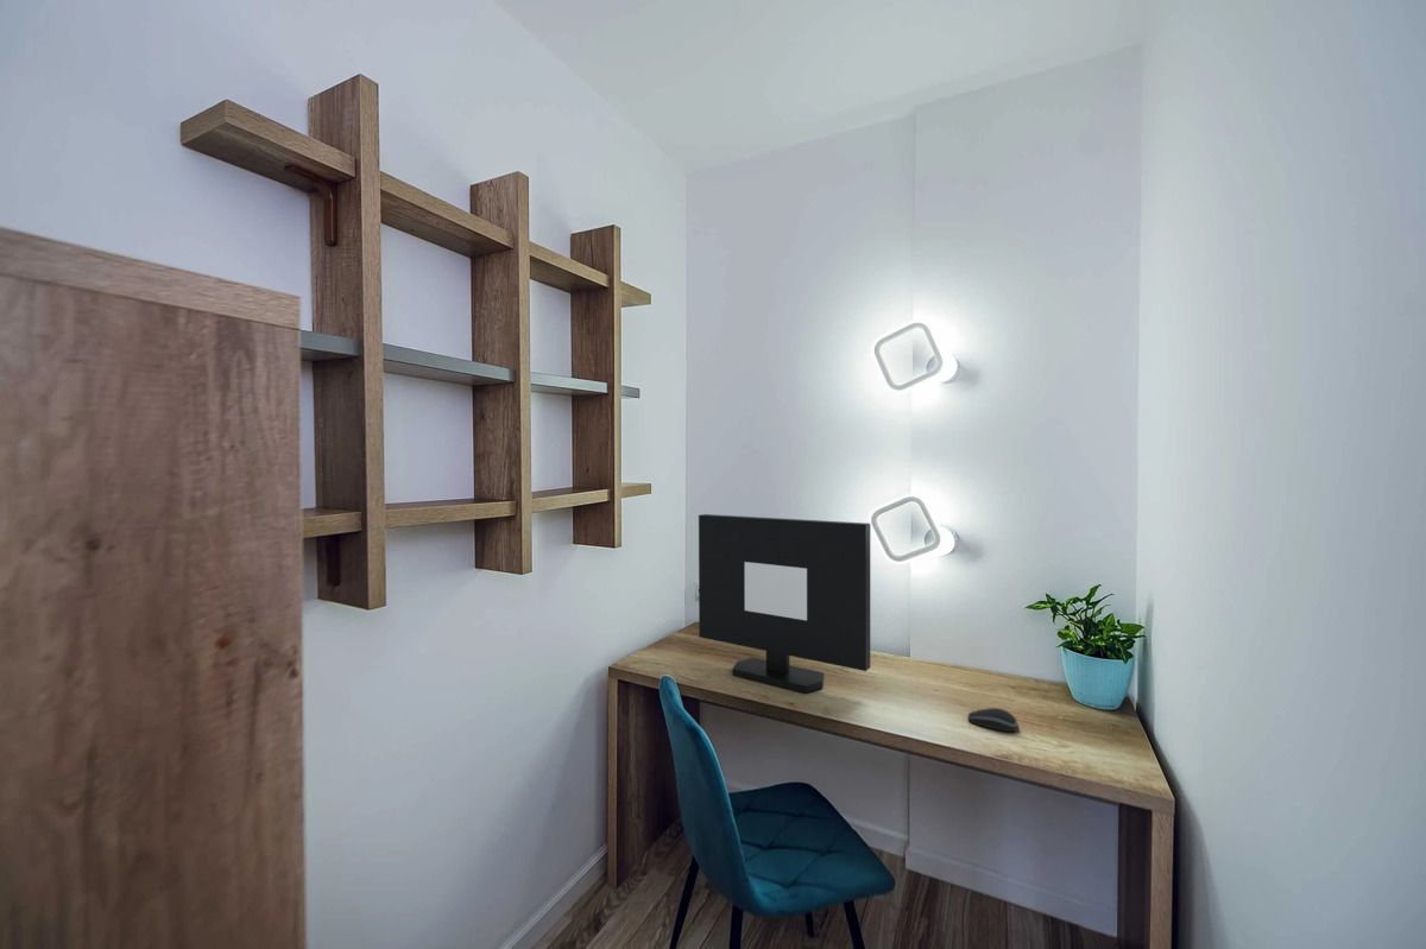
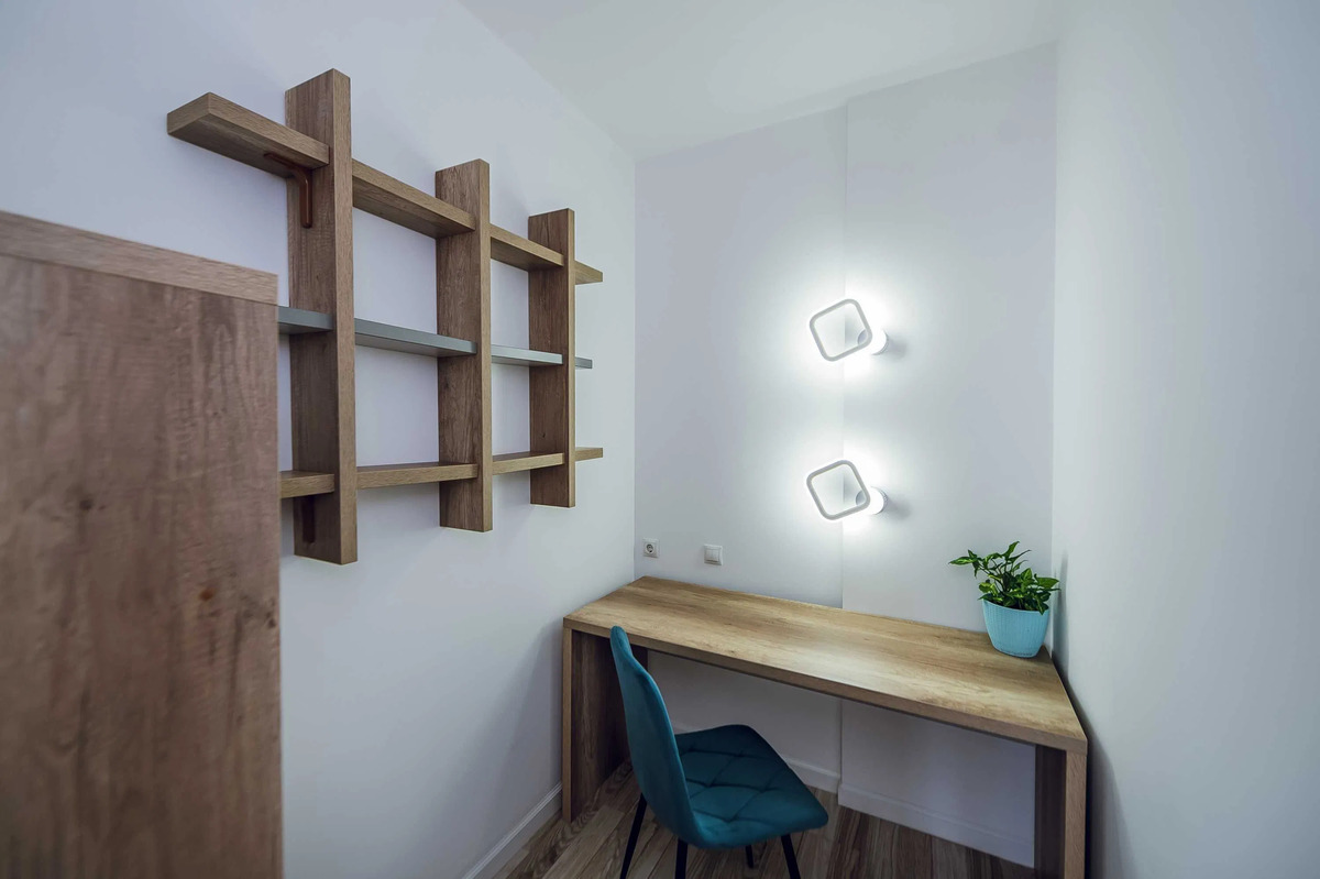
- monitor (777, 597)
- computer mouse (992, 716)
